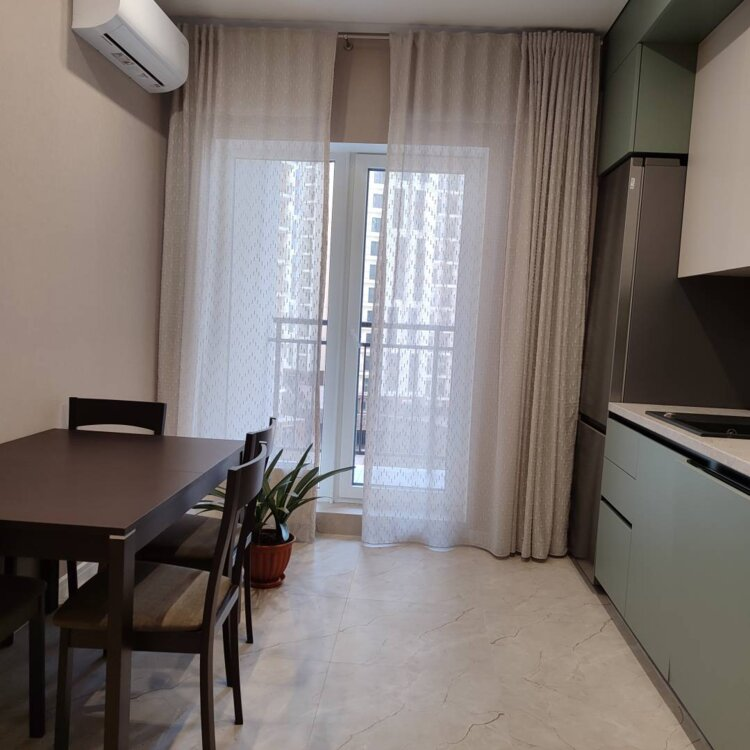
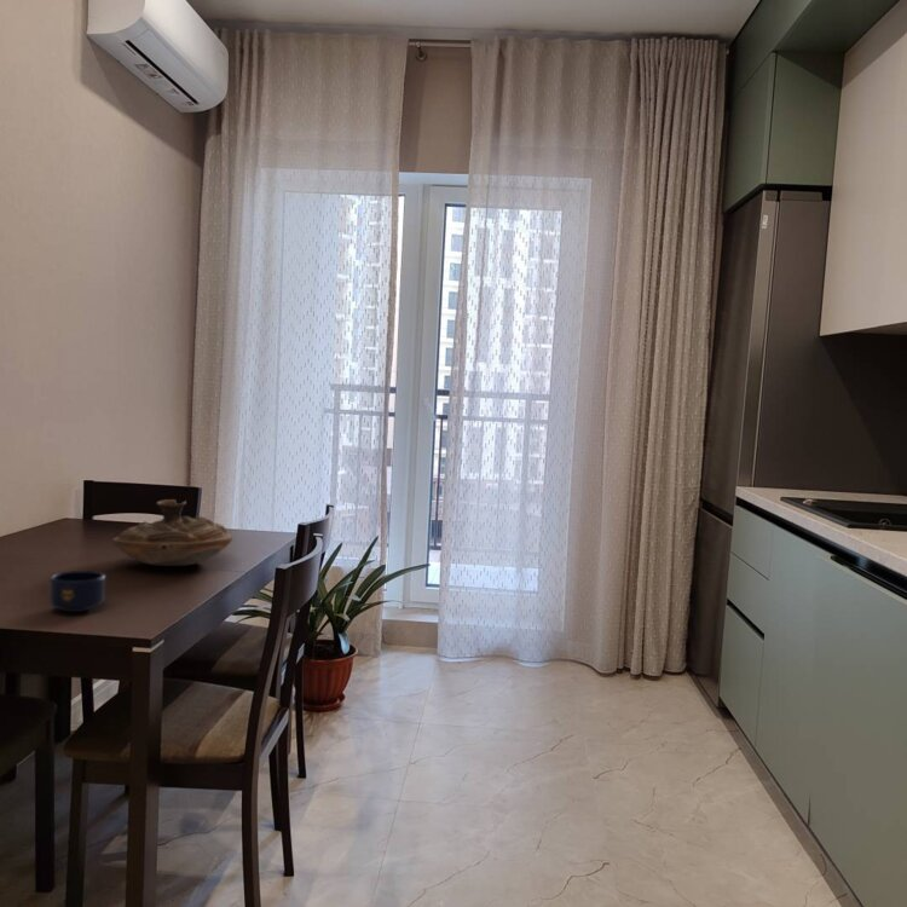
+ mug (79, 590)
+ decorative bowl (174, 532)
